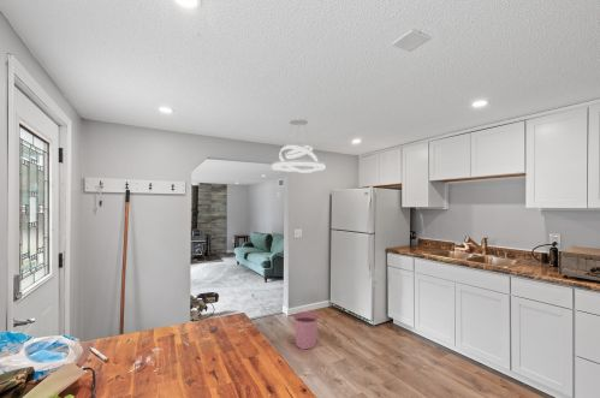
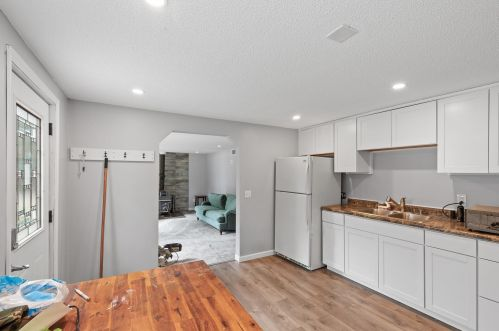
- plant pot (305, 329)
- pendant light (298, 145)
